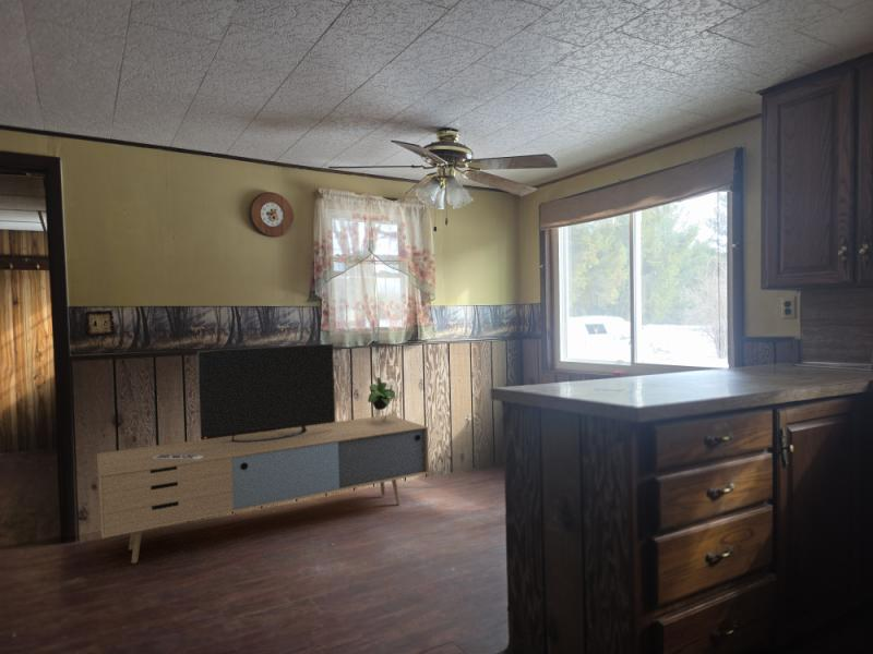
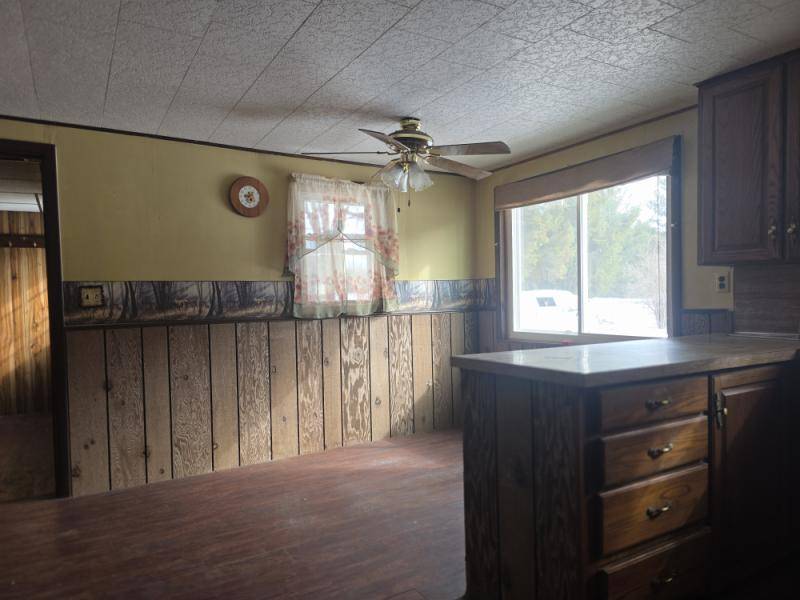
- media console (273, 436)
